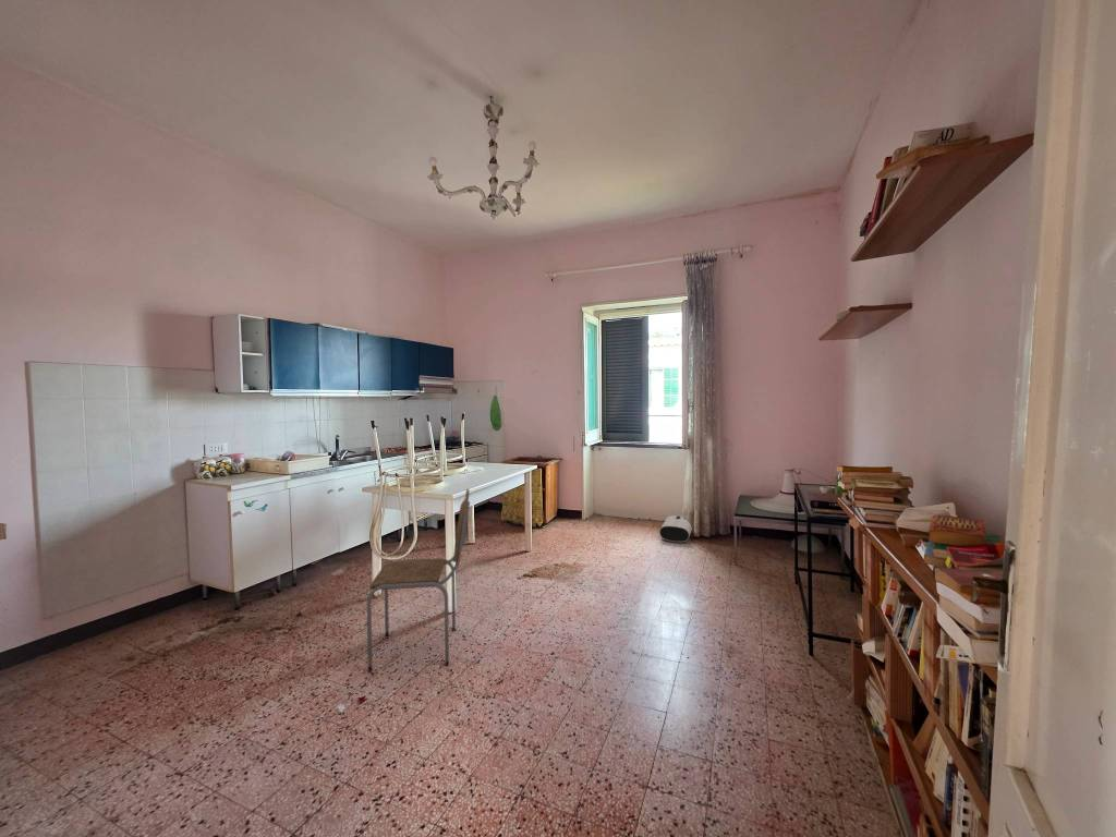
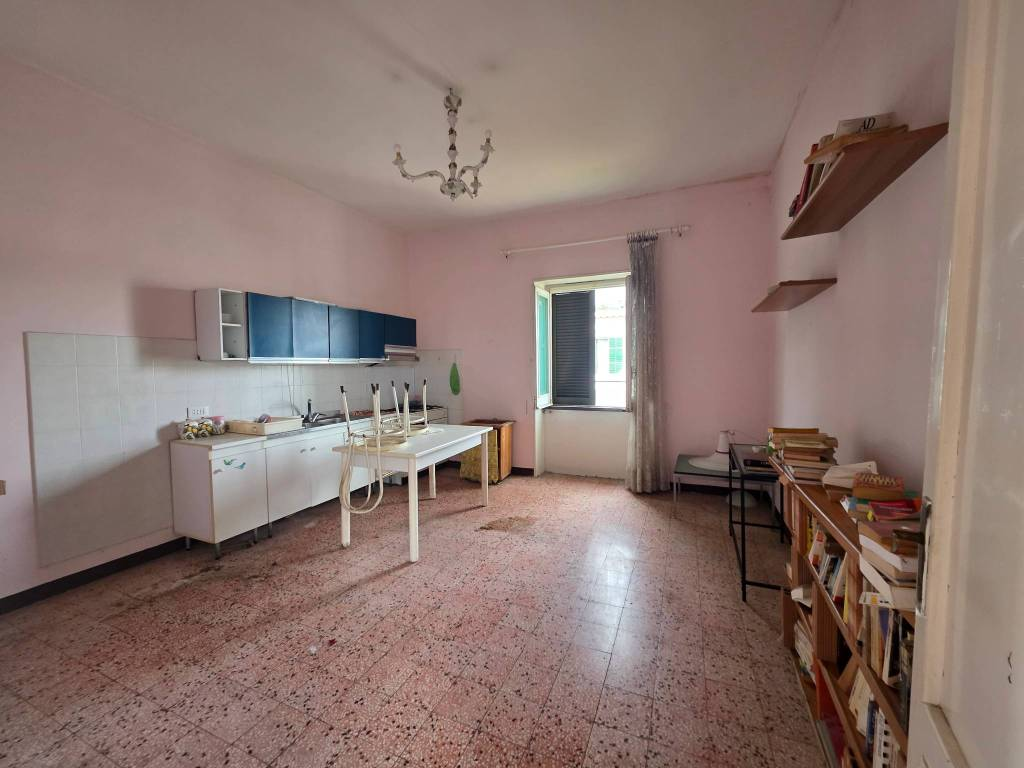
- air purifier (677, 527)
- dining chair (423, 573)
